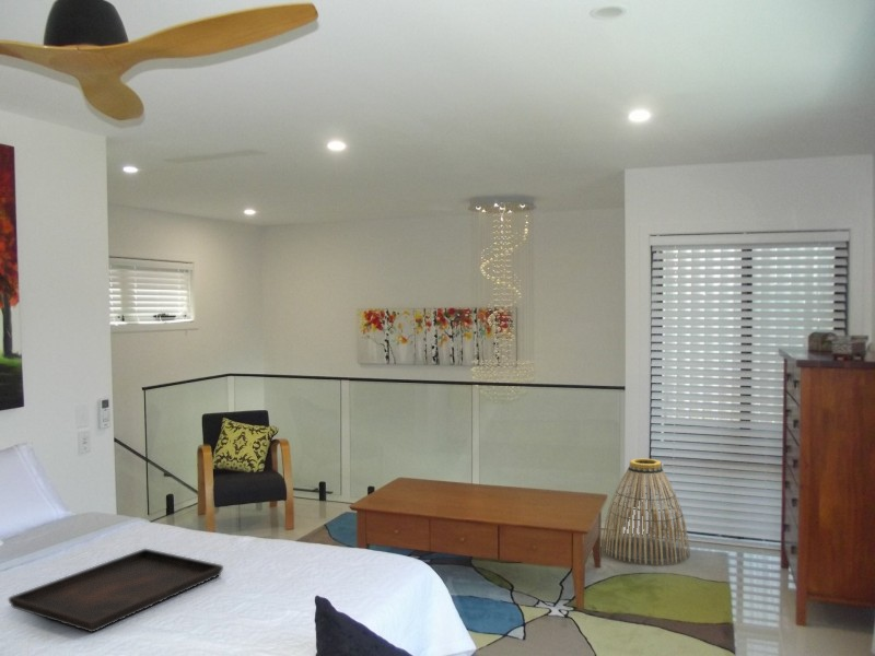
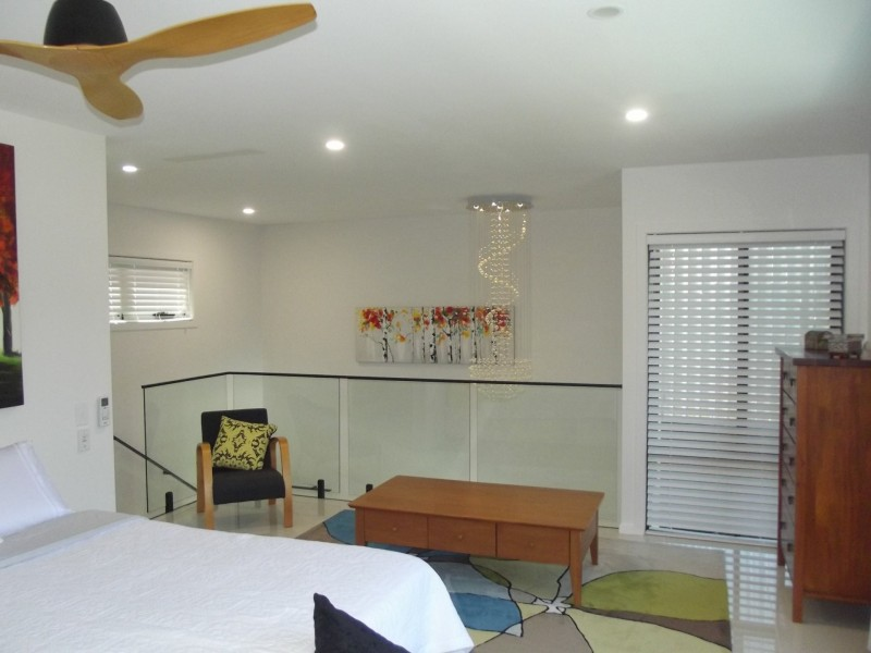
- serving tray (121, 585)
- basket (644, 505)
